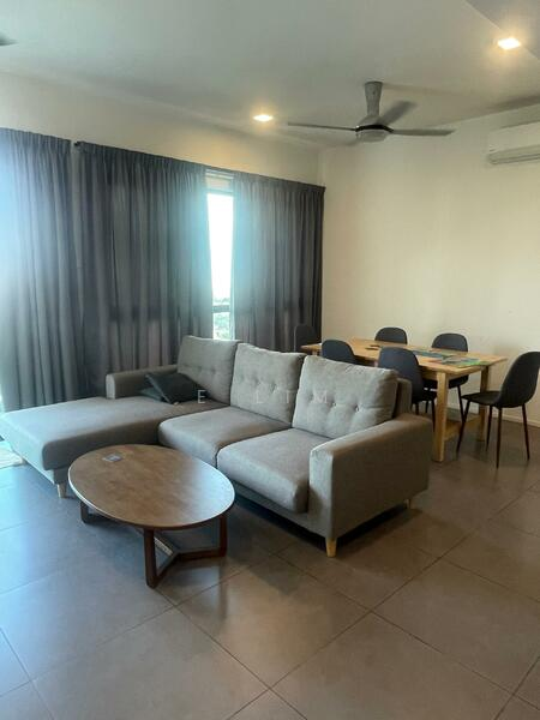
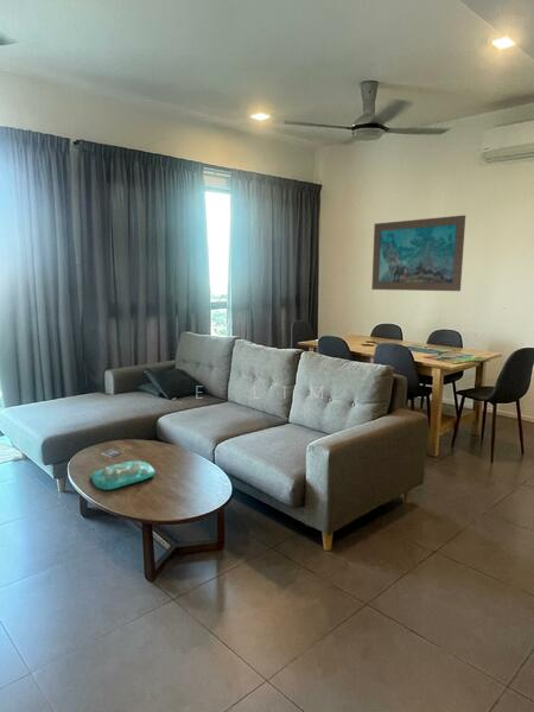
+ decorative tray (121, 463)
+ wall art (414, 255)
